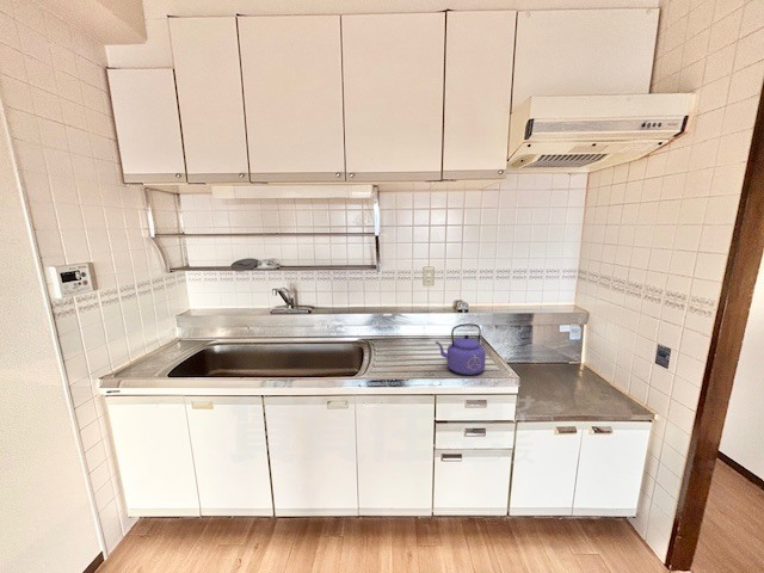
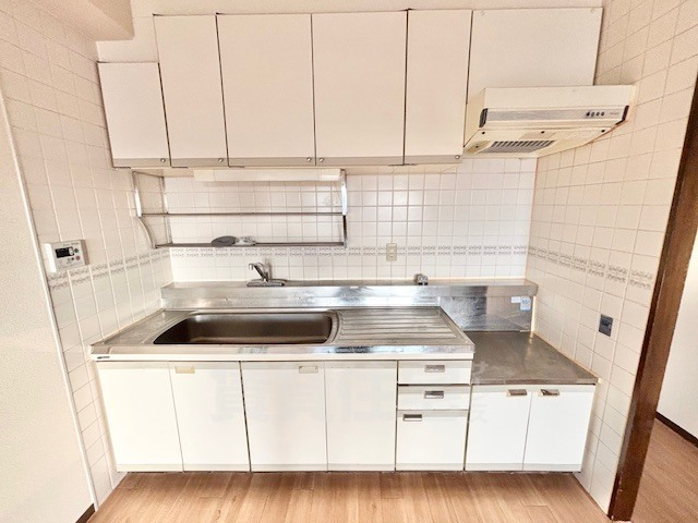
- kettle (460, 346)
